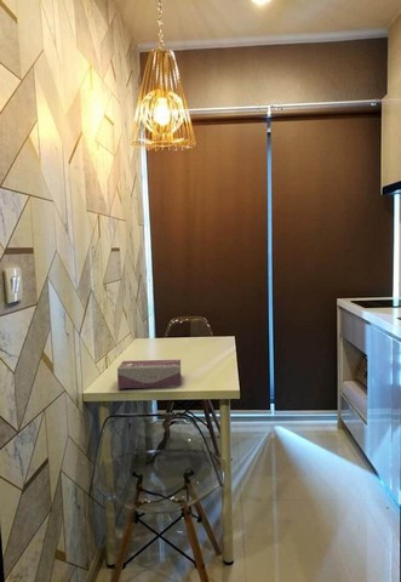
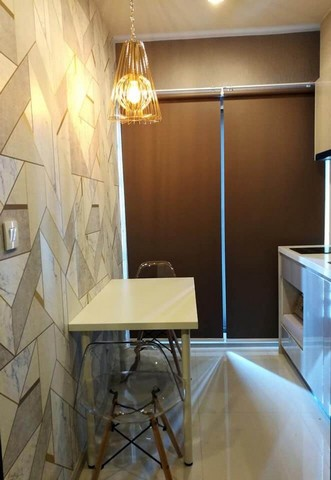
- tissue box (150, 372)
